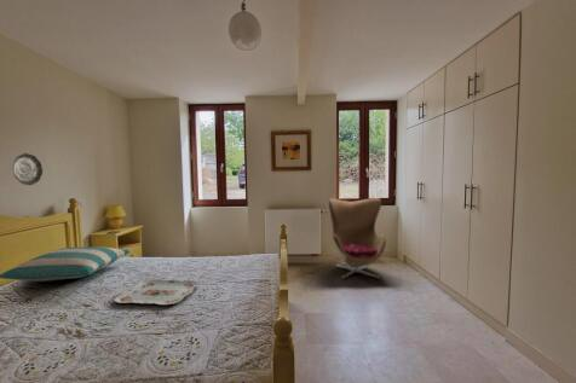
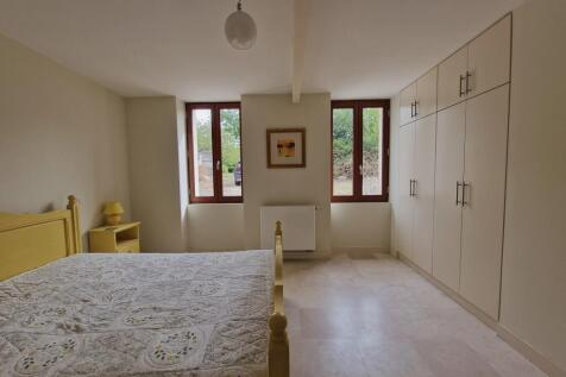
- pillow (73, 262)
- decorative plate (27, 169)
- serving tray (159, 291)
- armchair (356, 234)
